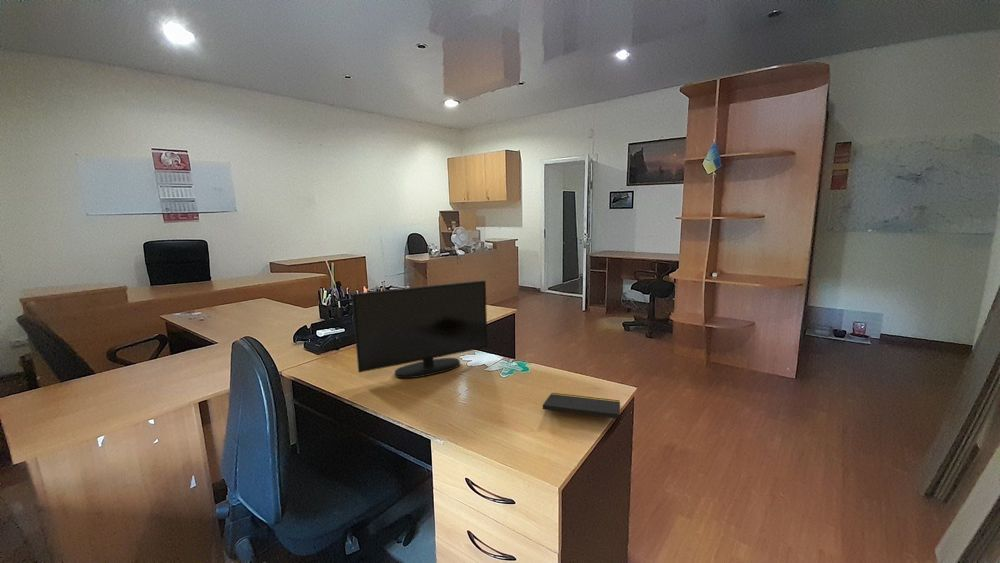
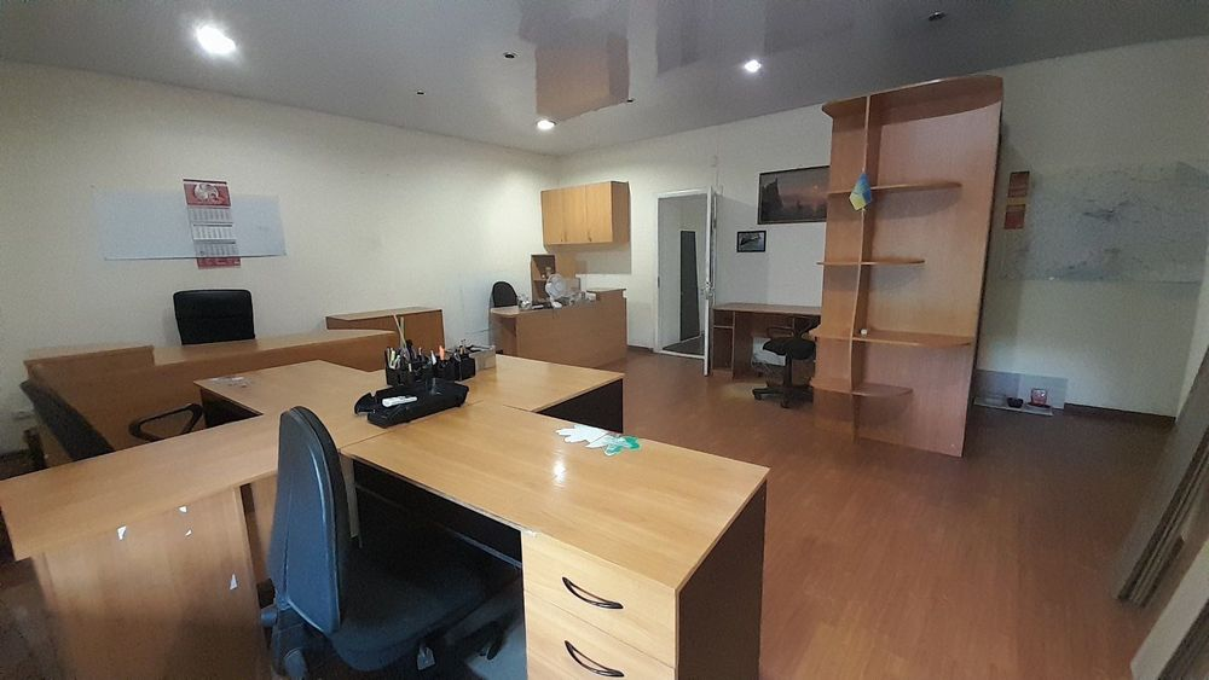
- monitor (426, 328)
- notepad (582, 404)
